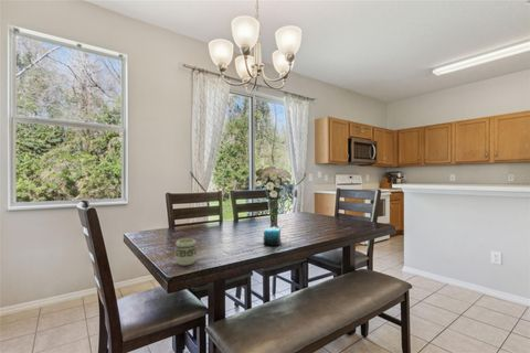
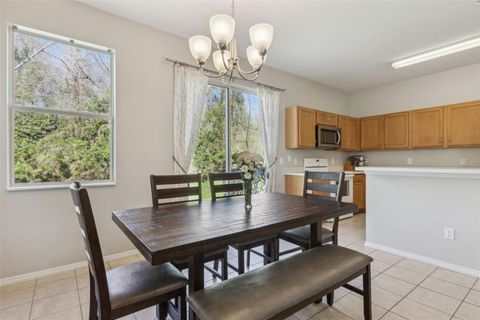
- candle (272, 233)
- cup (186, 252)
